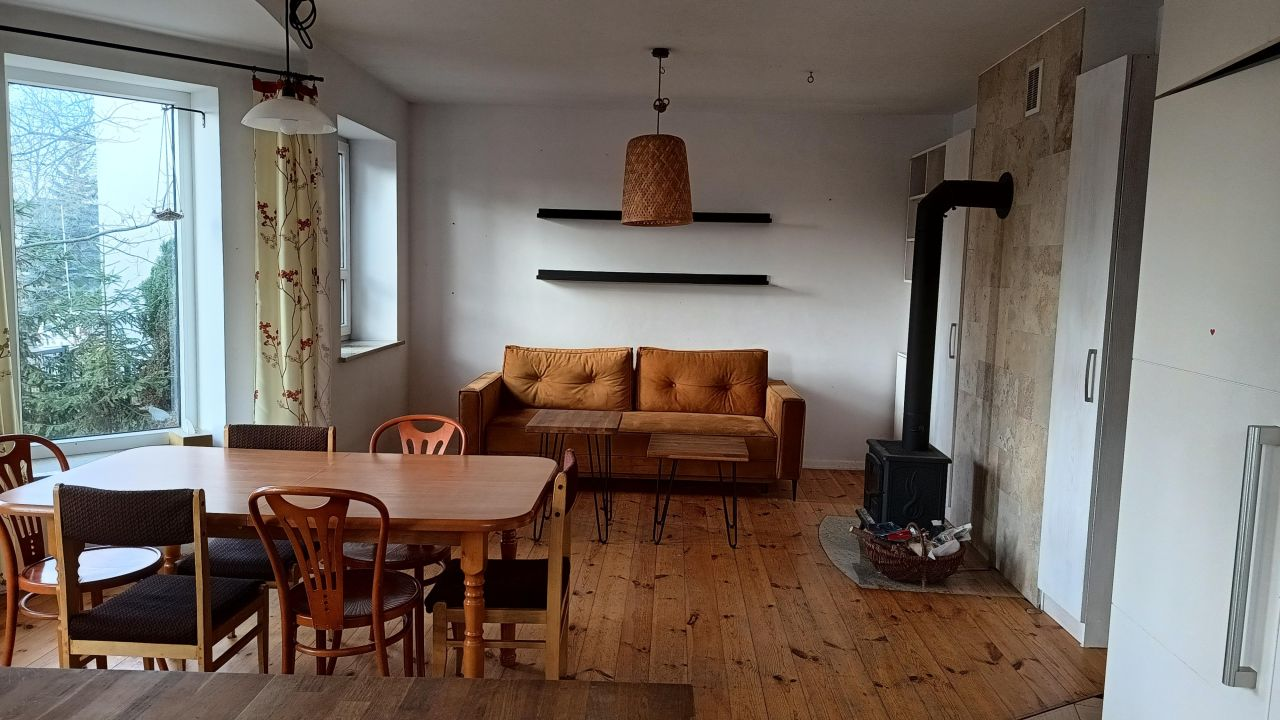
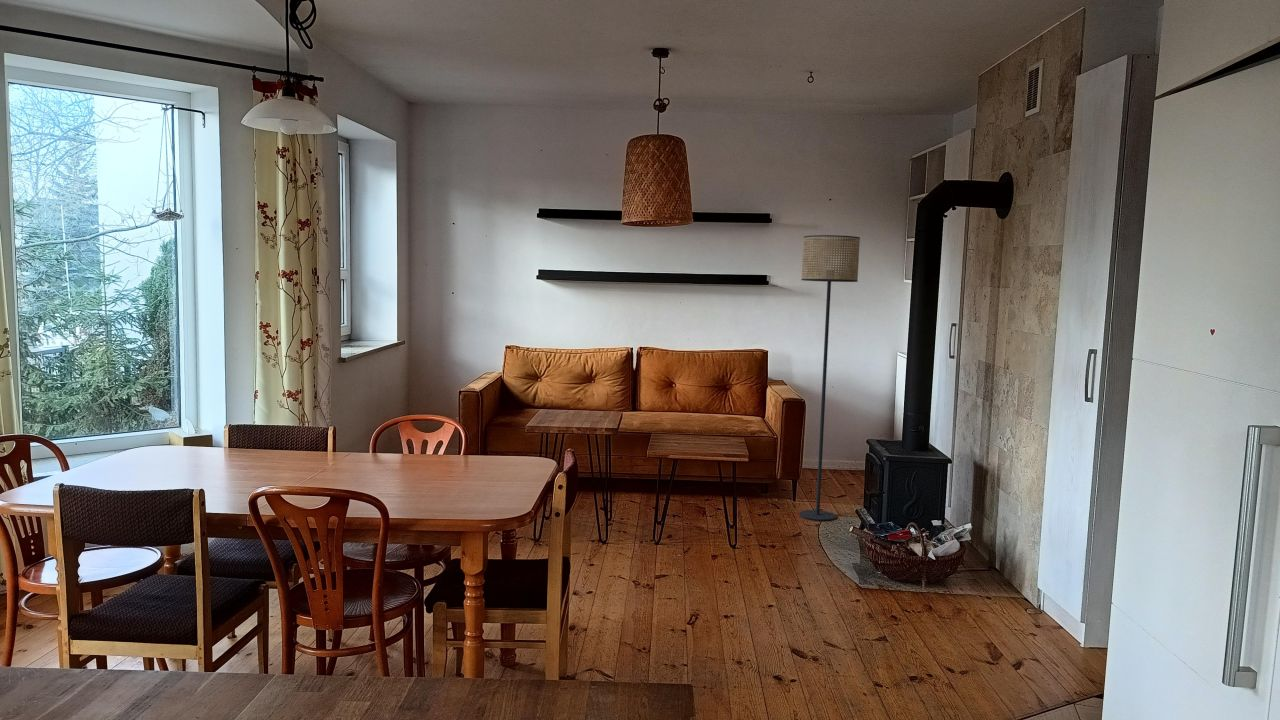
+ floor lamp (824, 378)
